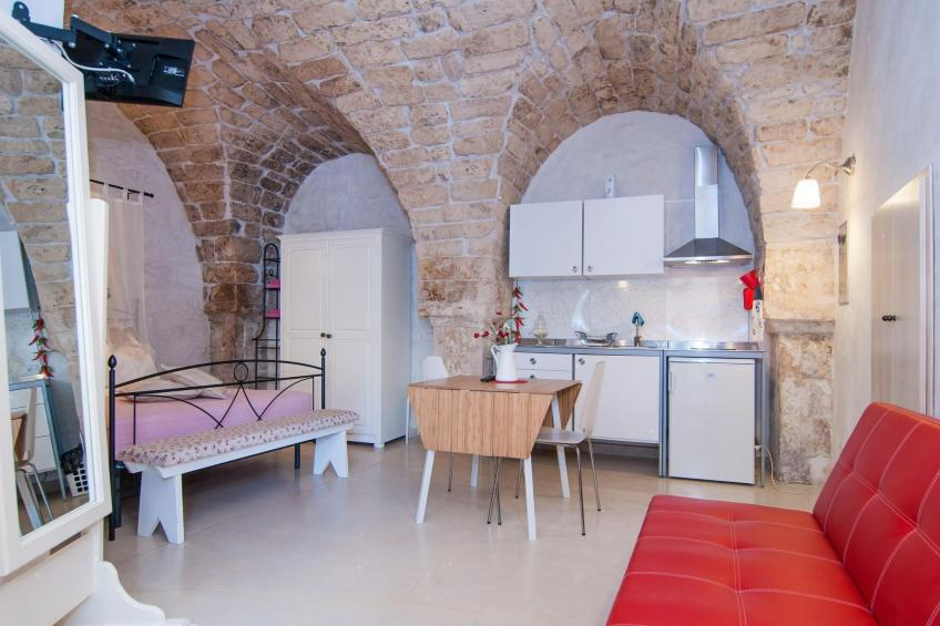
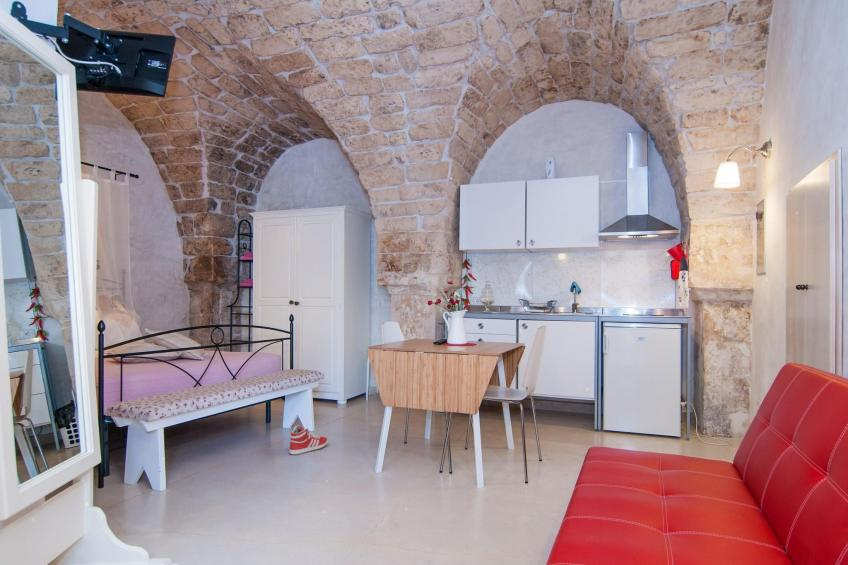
+ sneaker (309, 436)
